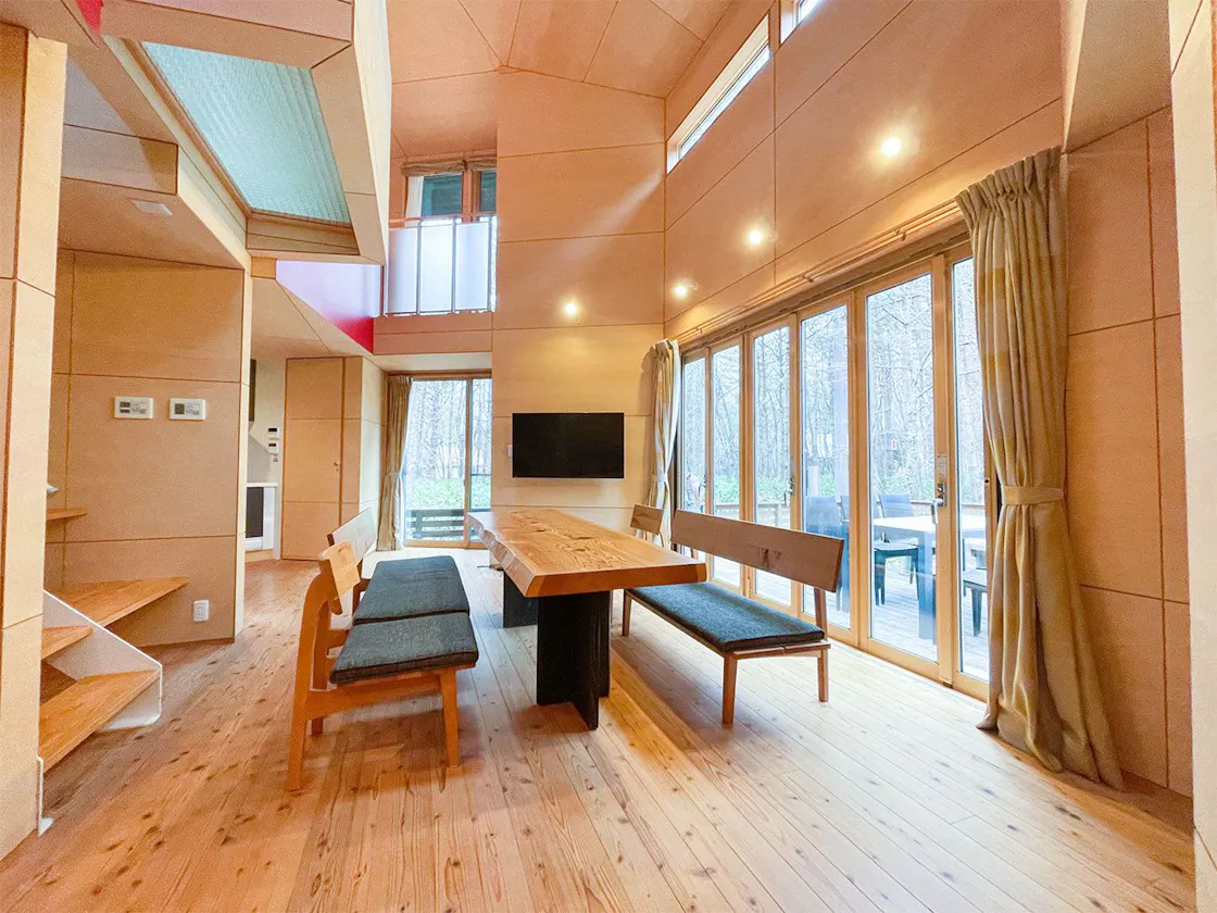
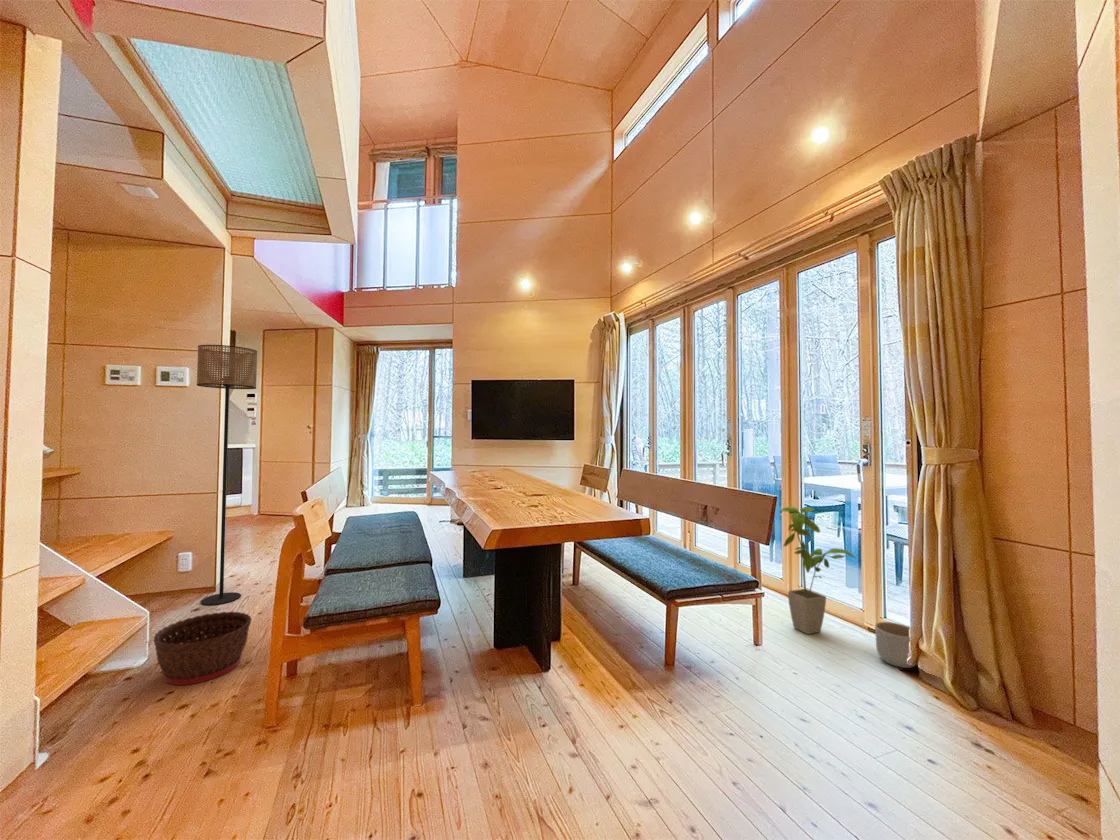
+ floor lamp (224, 473)
+ house plant (809, 570)
+ planter (897, 645)
+ basket (204, 647)
